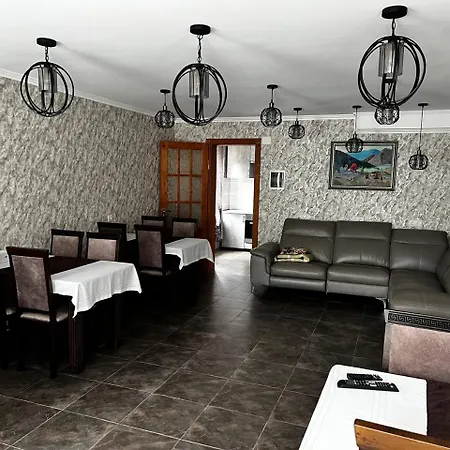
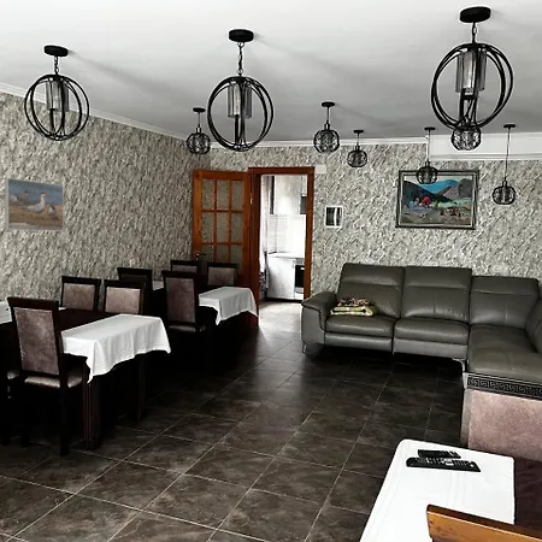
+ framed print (35, 206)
